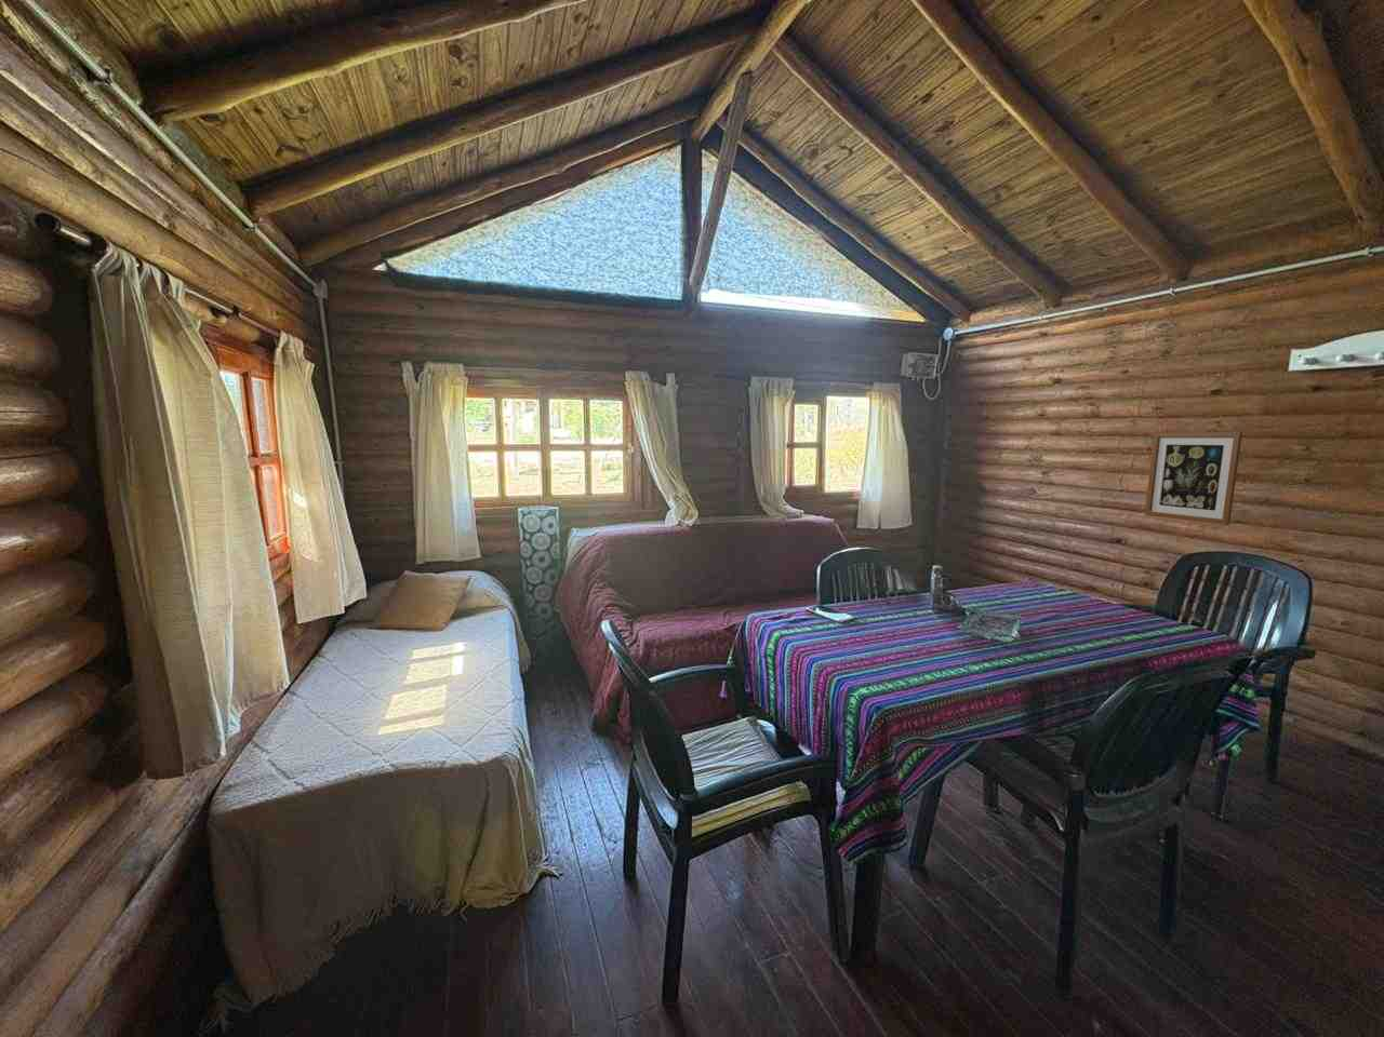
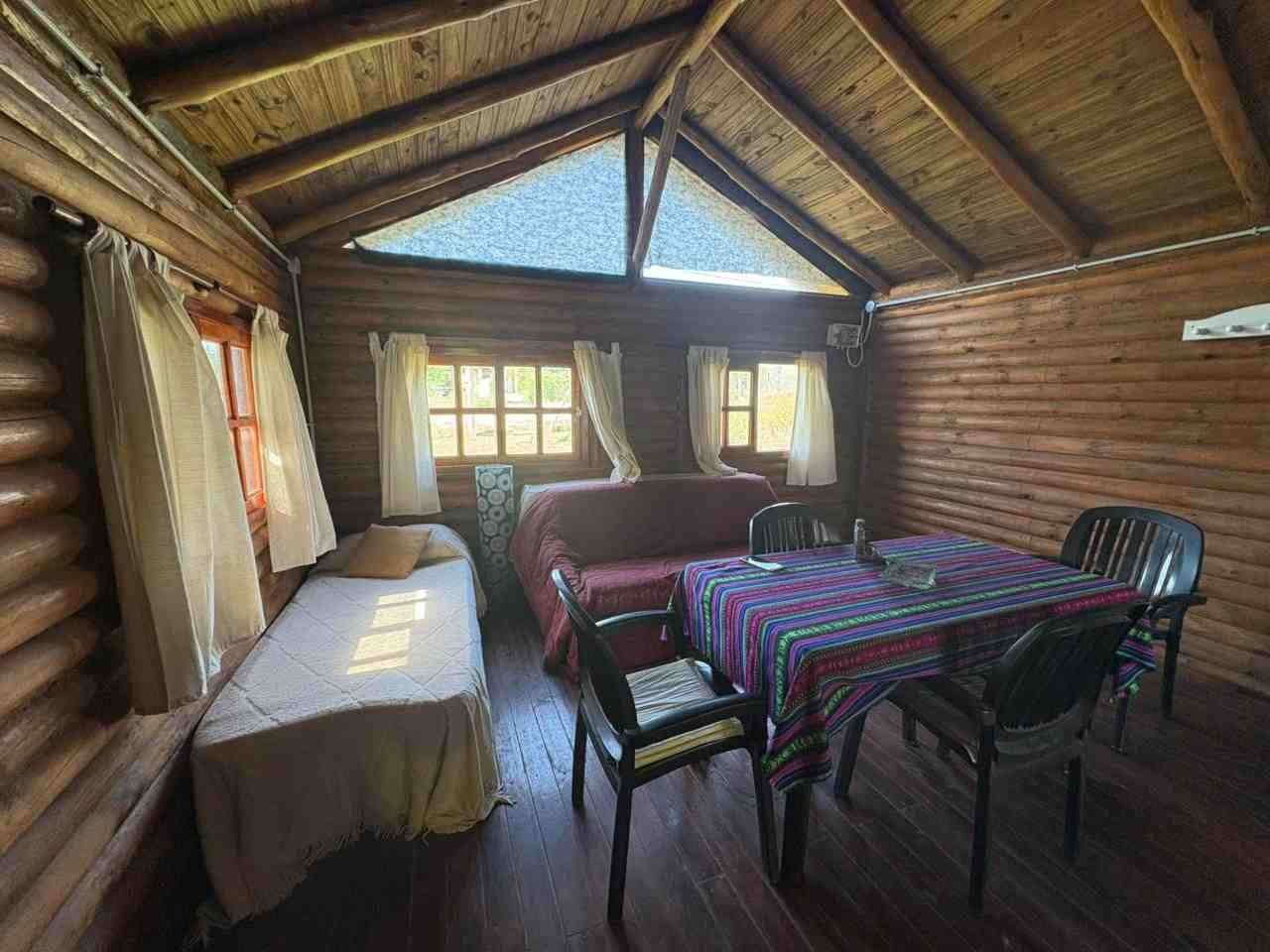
- wall art (1189, 476)
